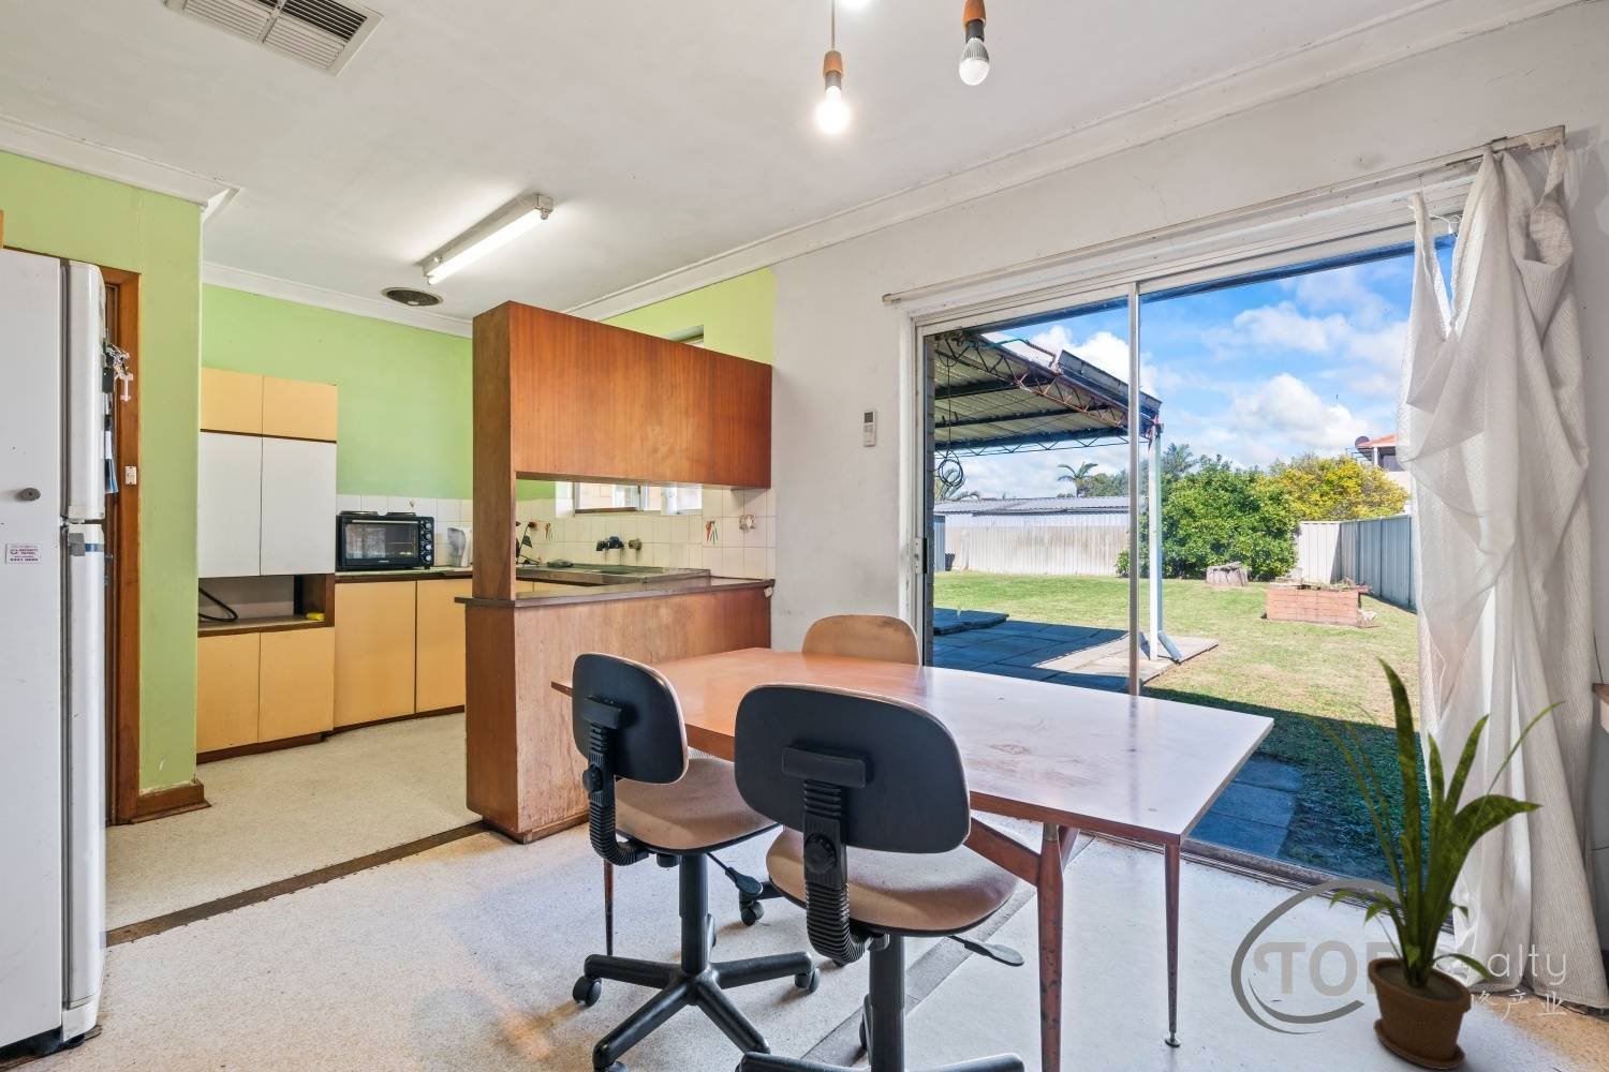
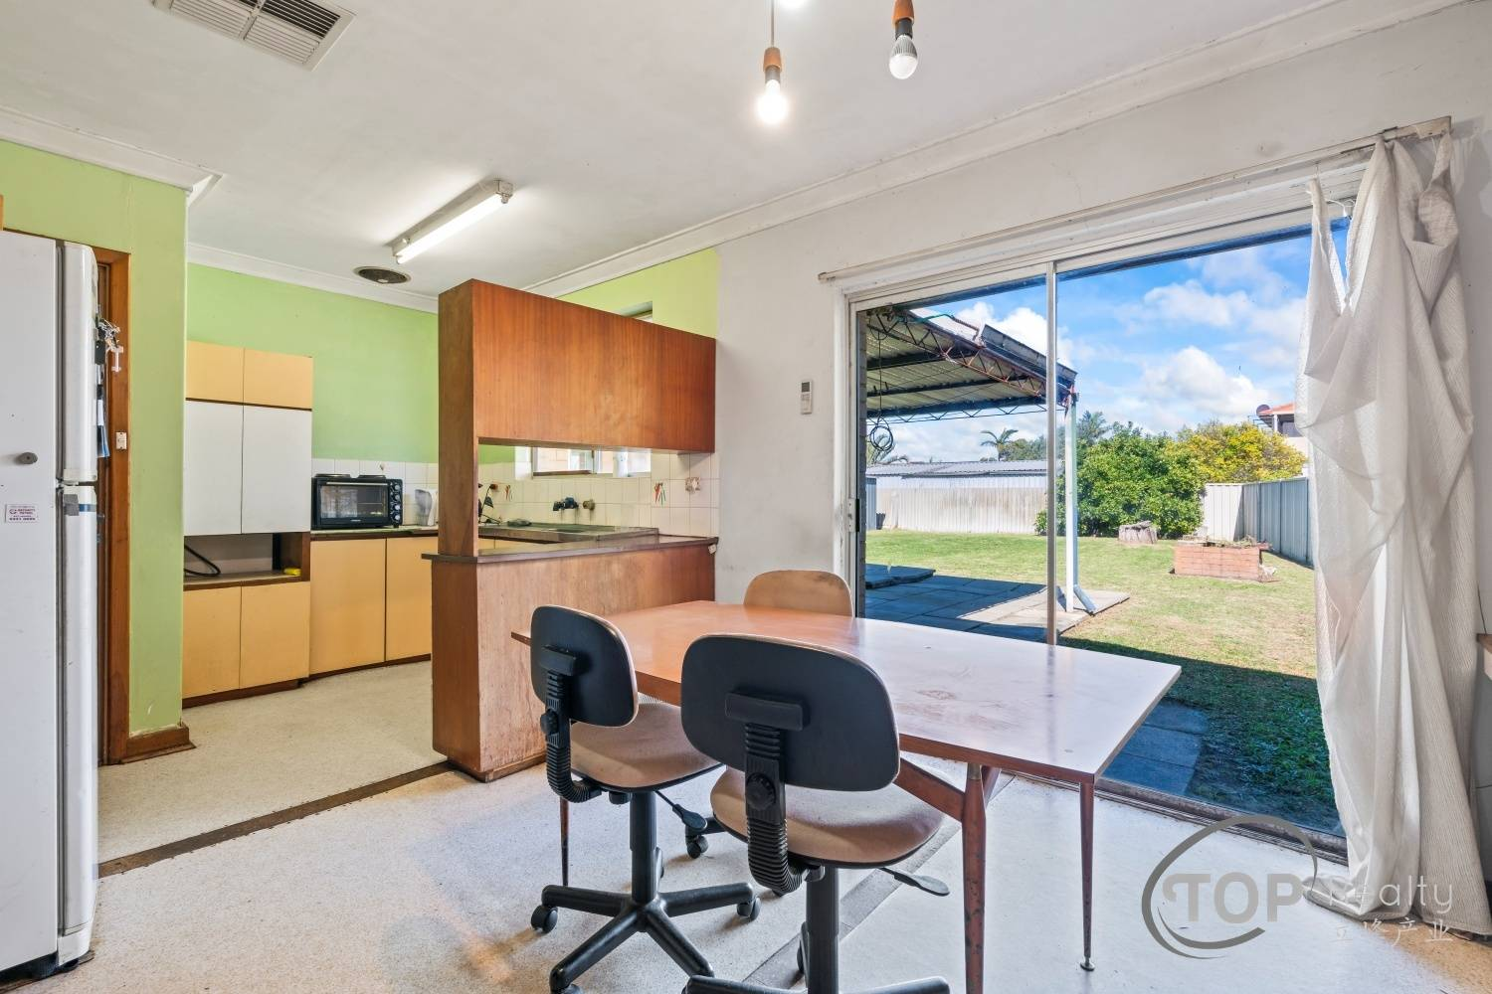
- house plant (1401, 851)
